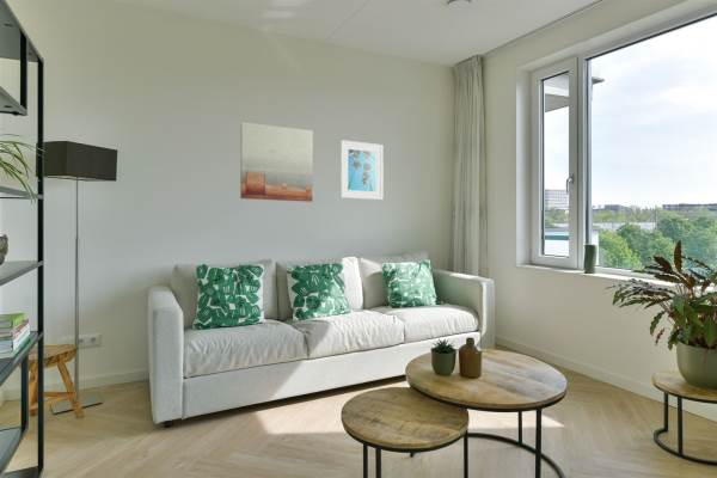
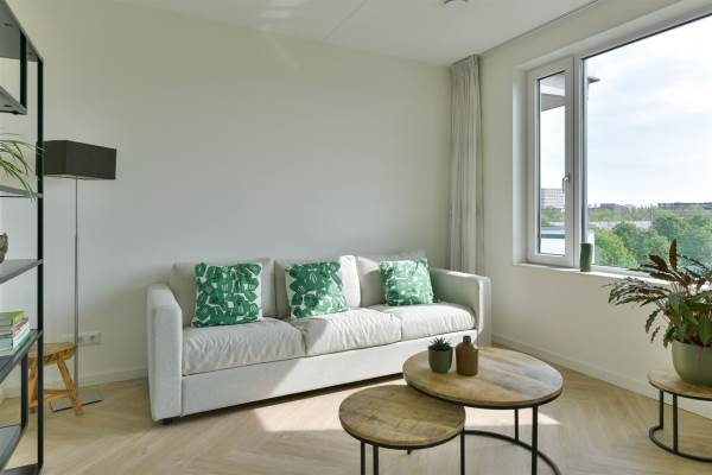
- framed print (361, 170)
- wall art (277, 163)
